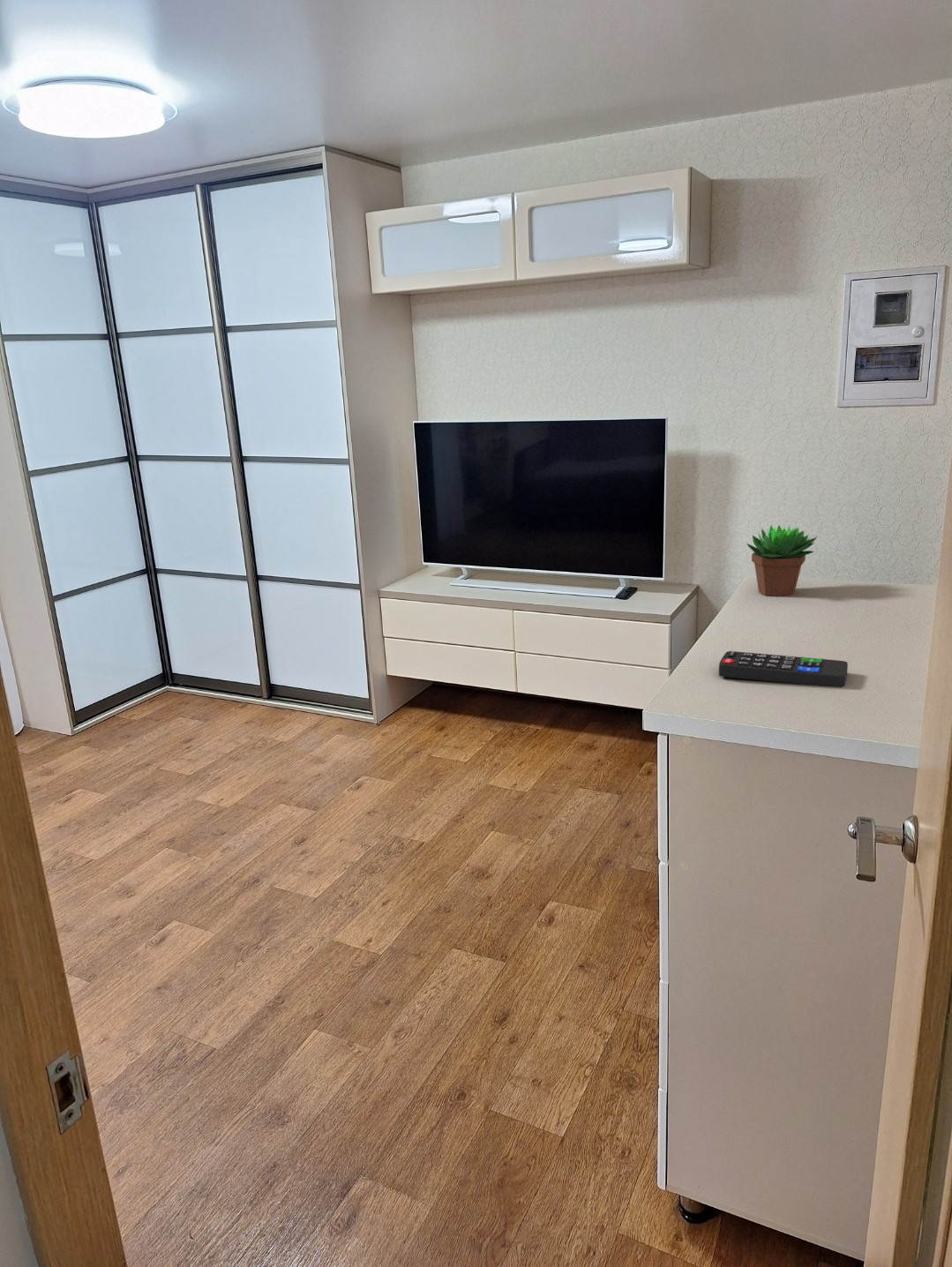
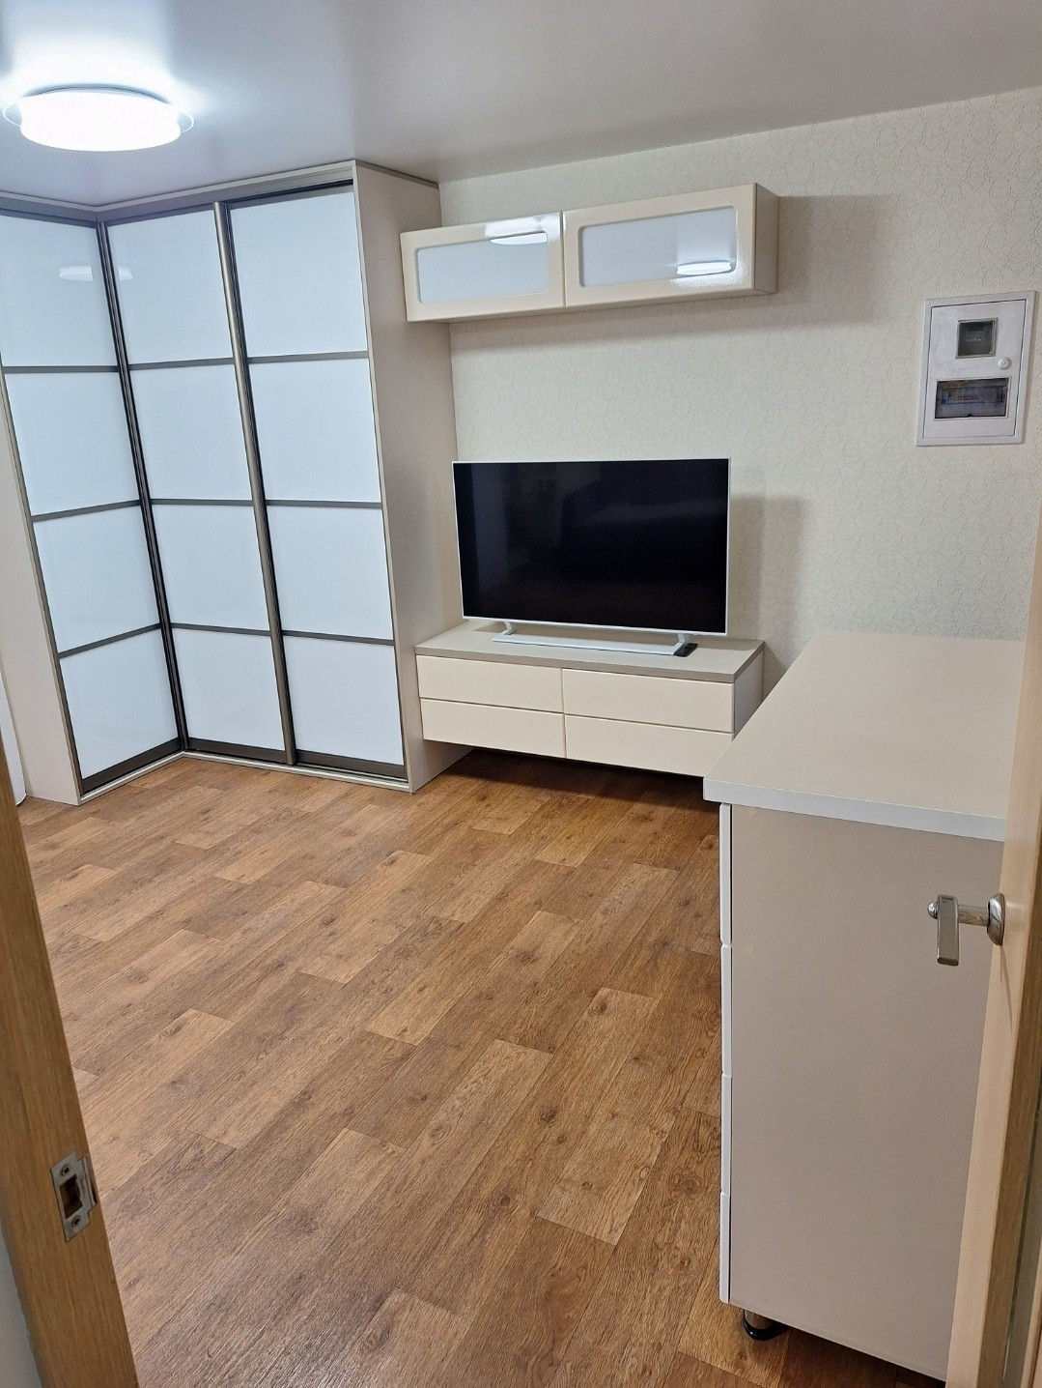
- remote control (782, 668)
- succulent plant (781, 559)
